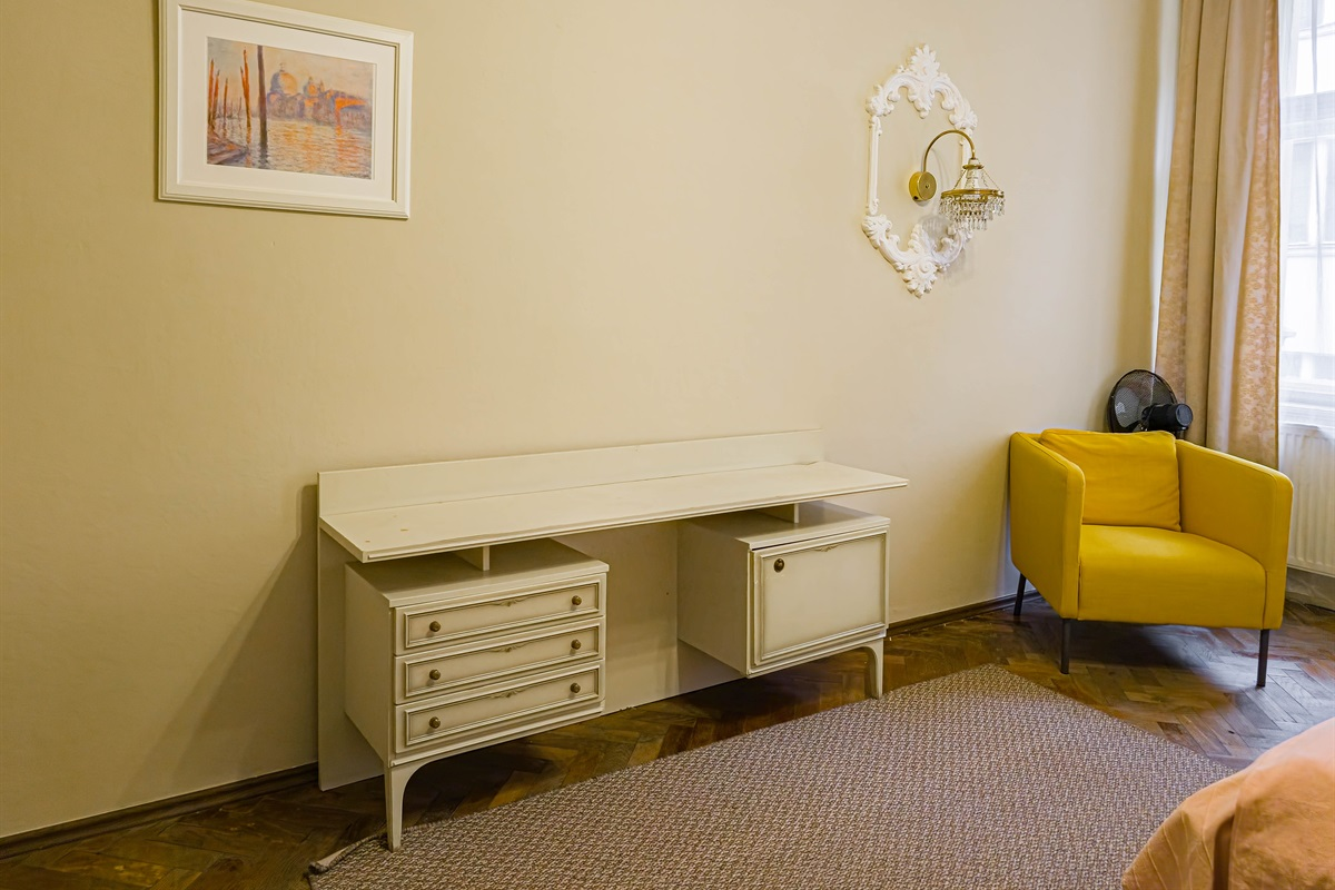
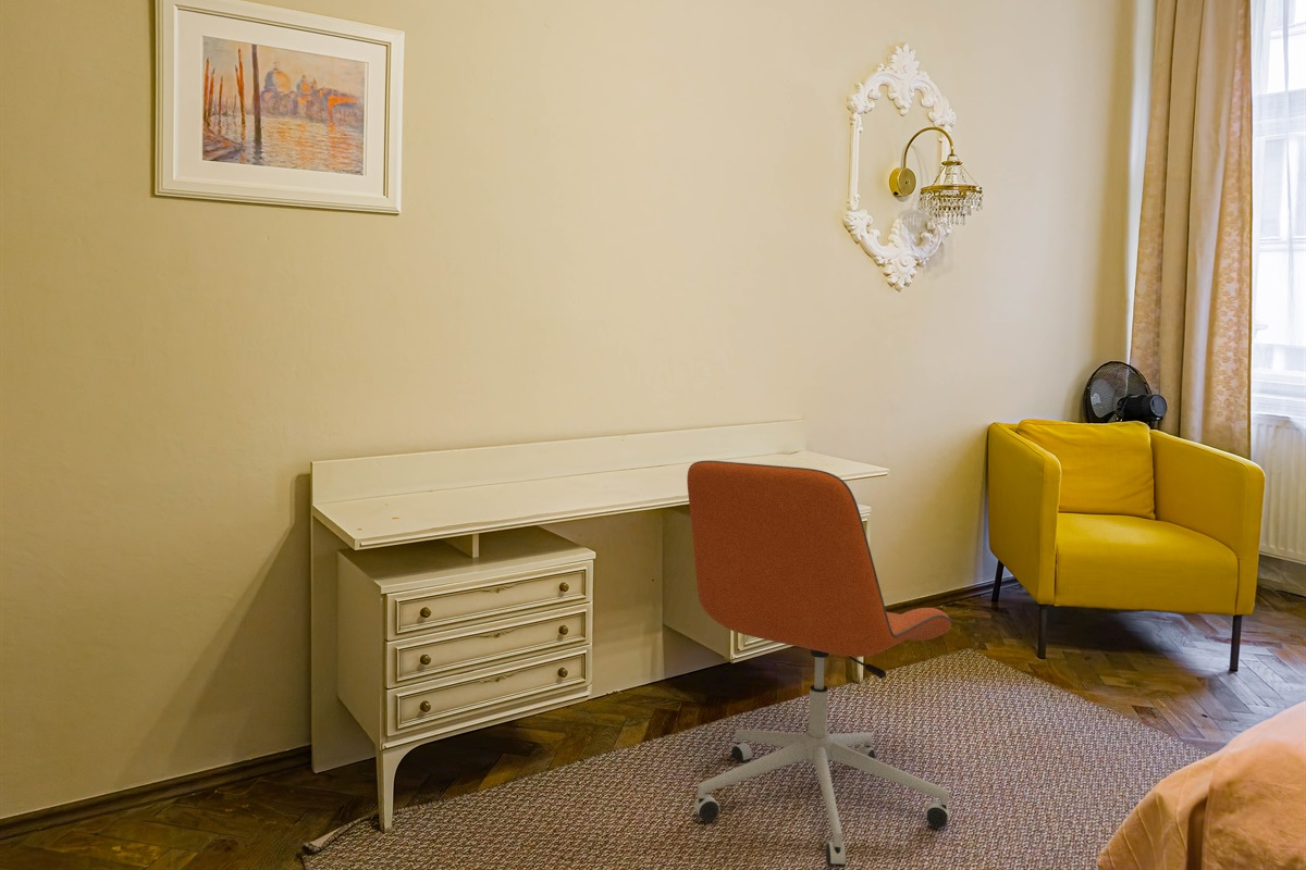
+ office chair (818, 632)
